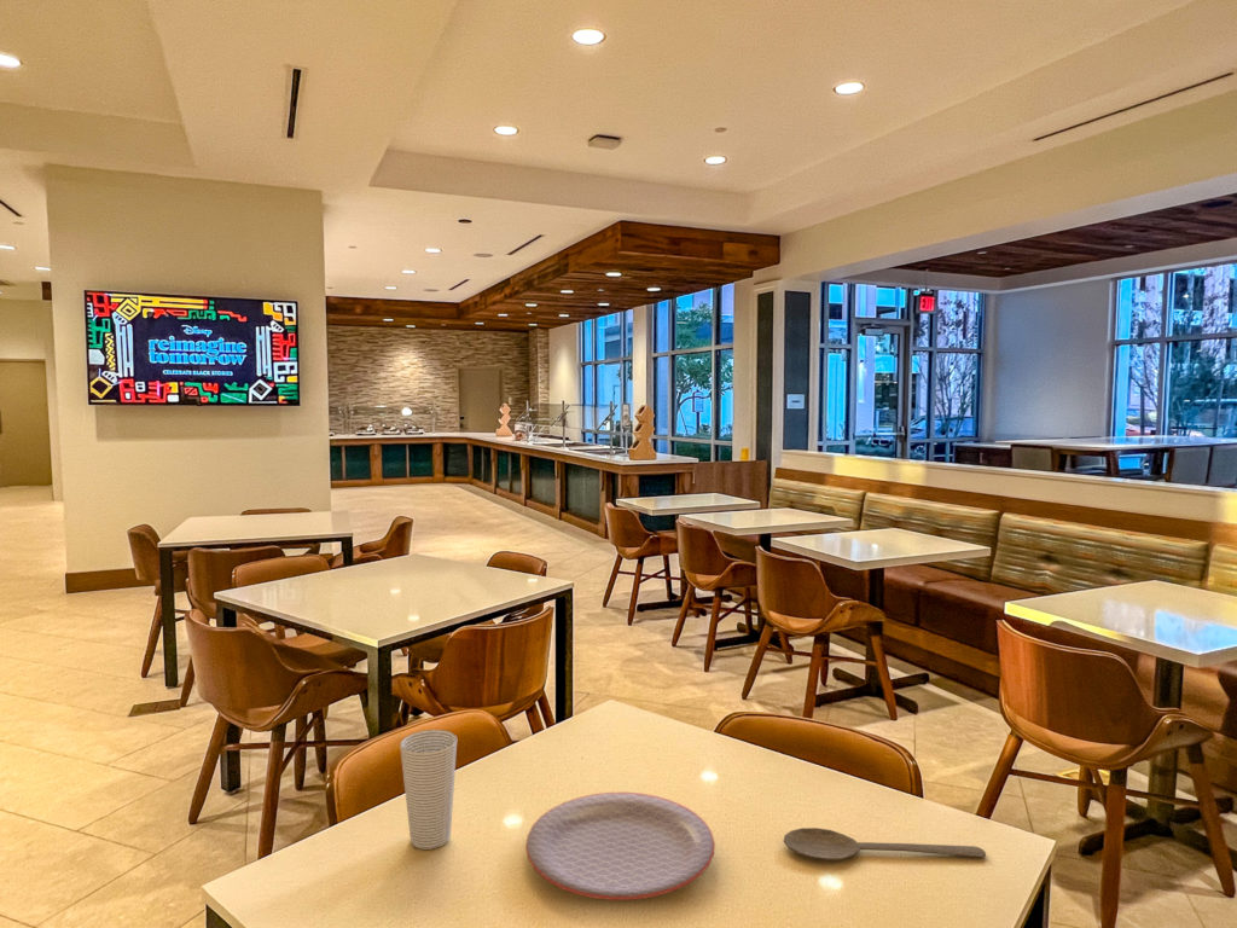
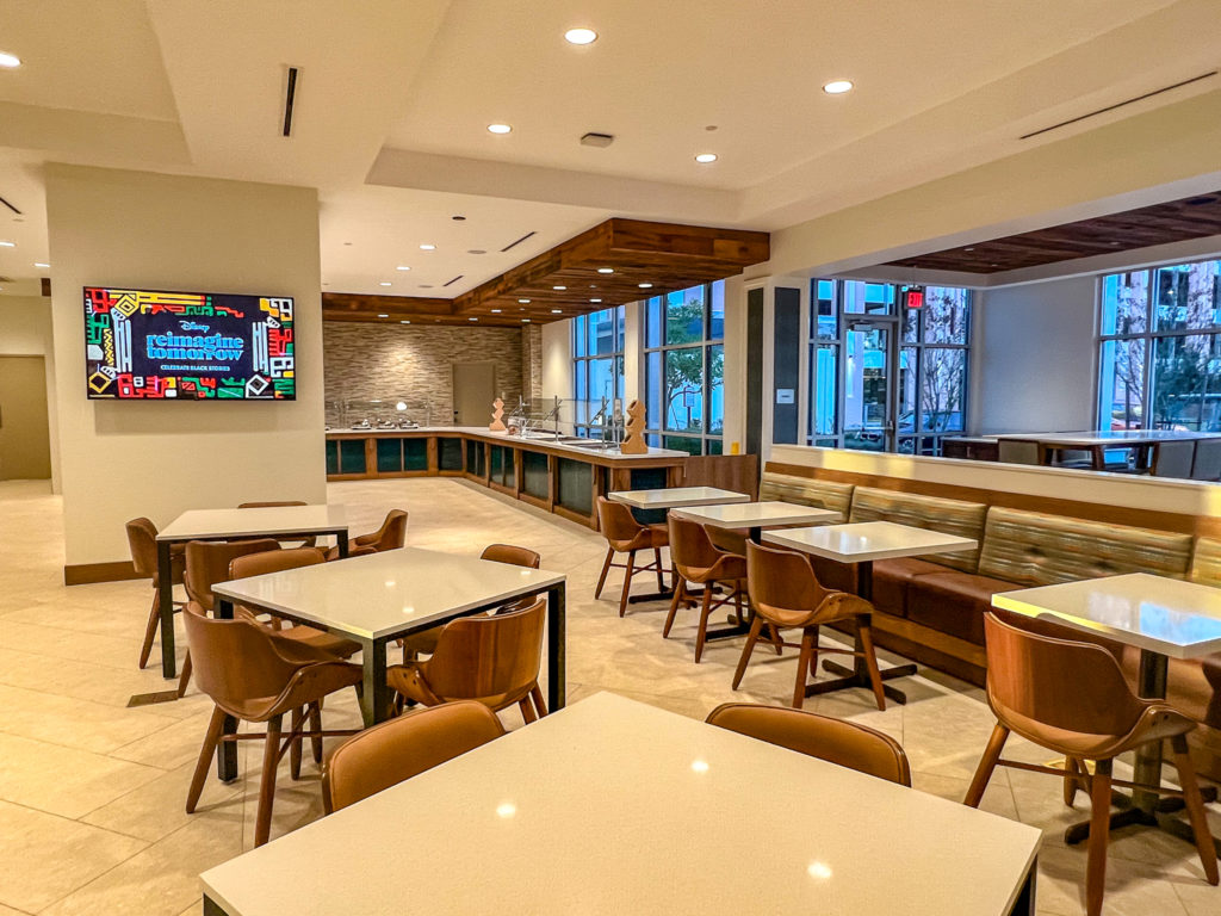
- plate (620, 845)
- wooden spoon (883, 846)
- cup (429, 789)
